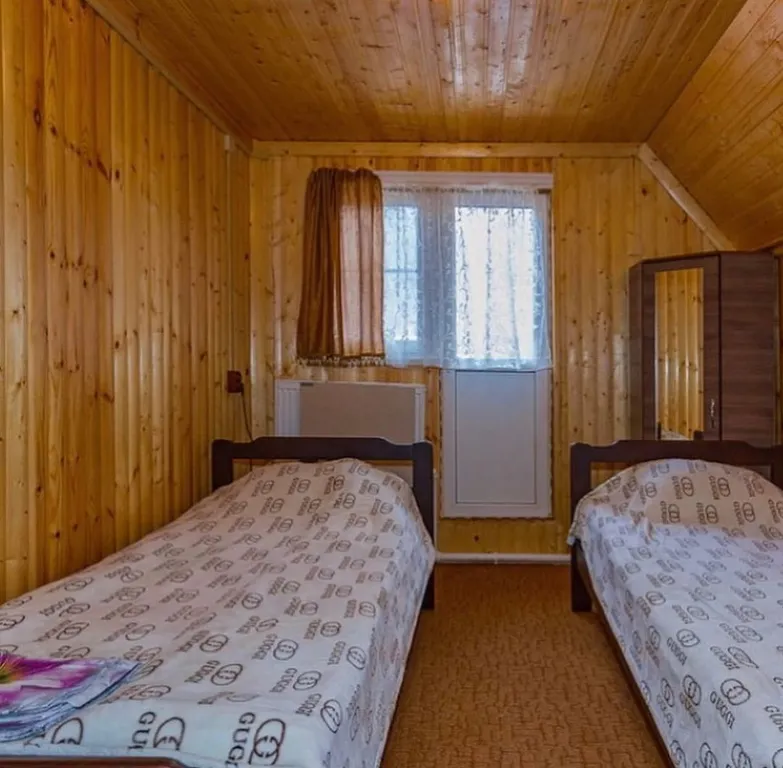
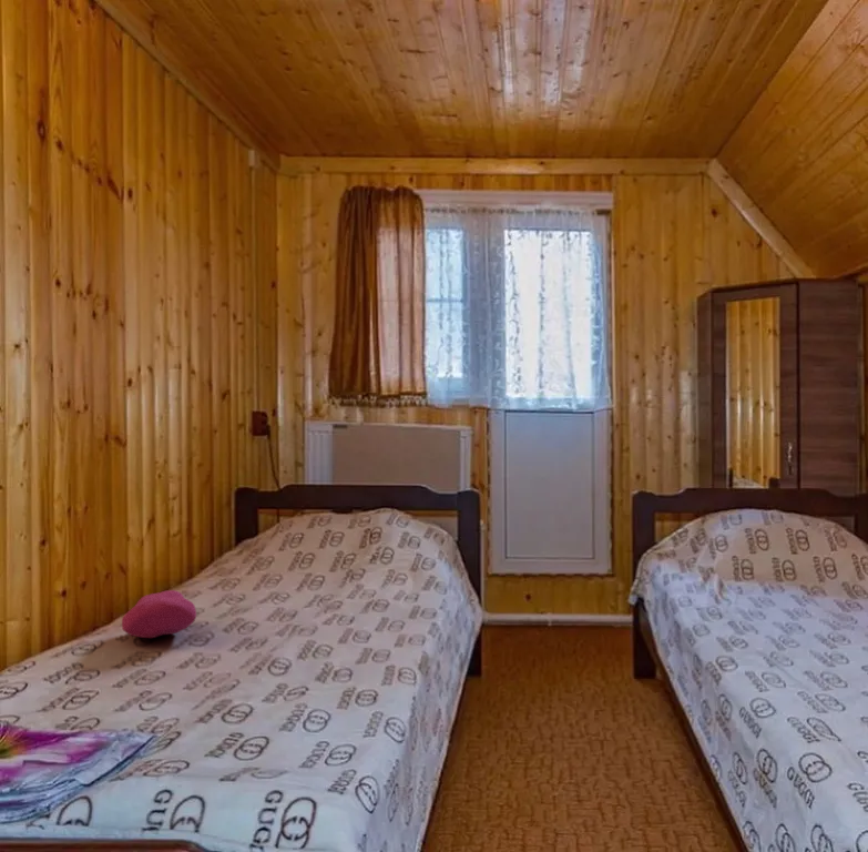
+ cushion (162, 615)
